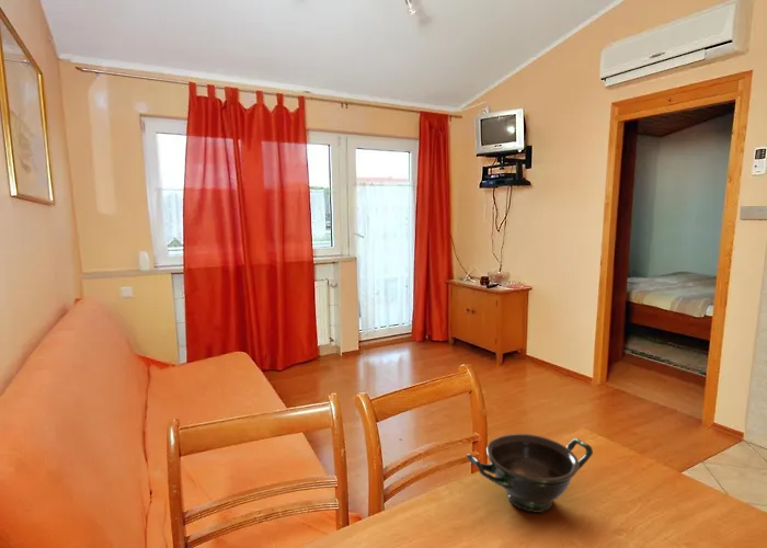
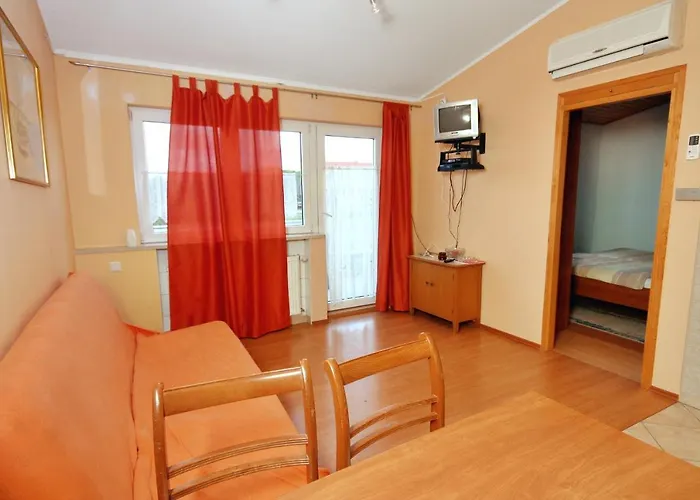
- bowl (529, 473)
